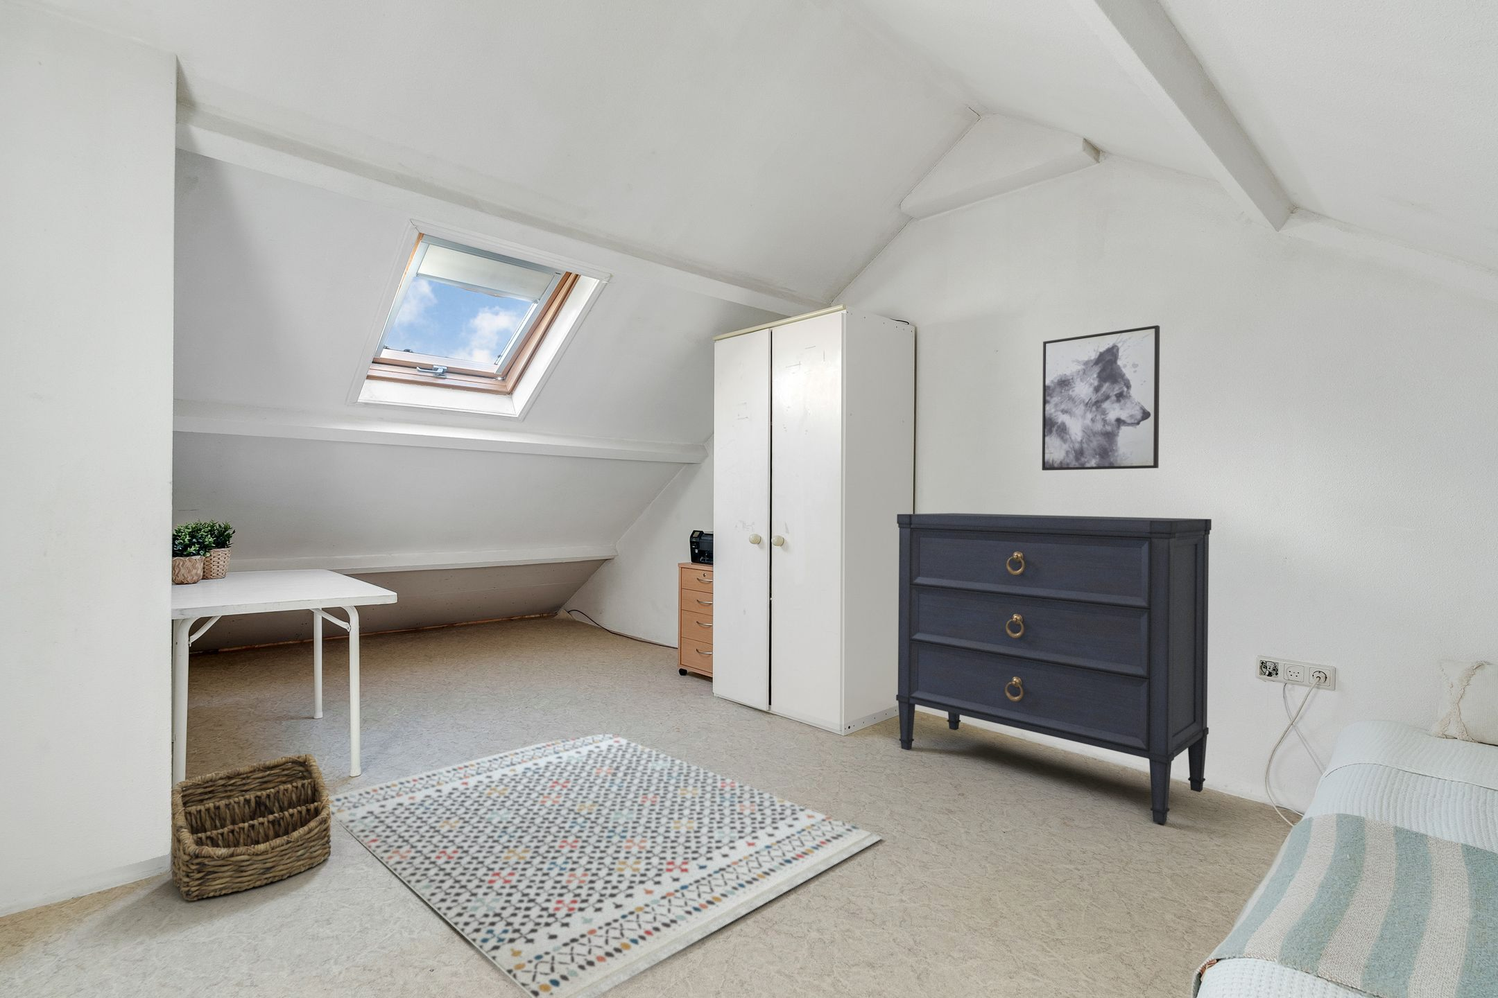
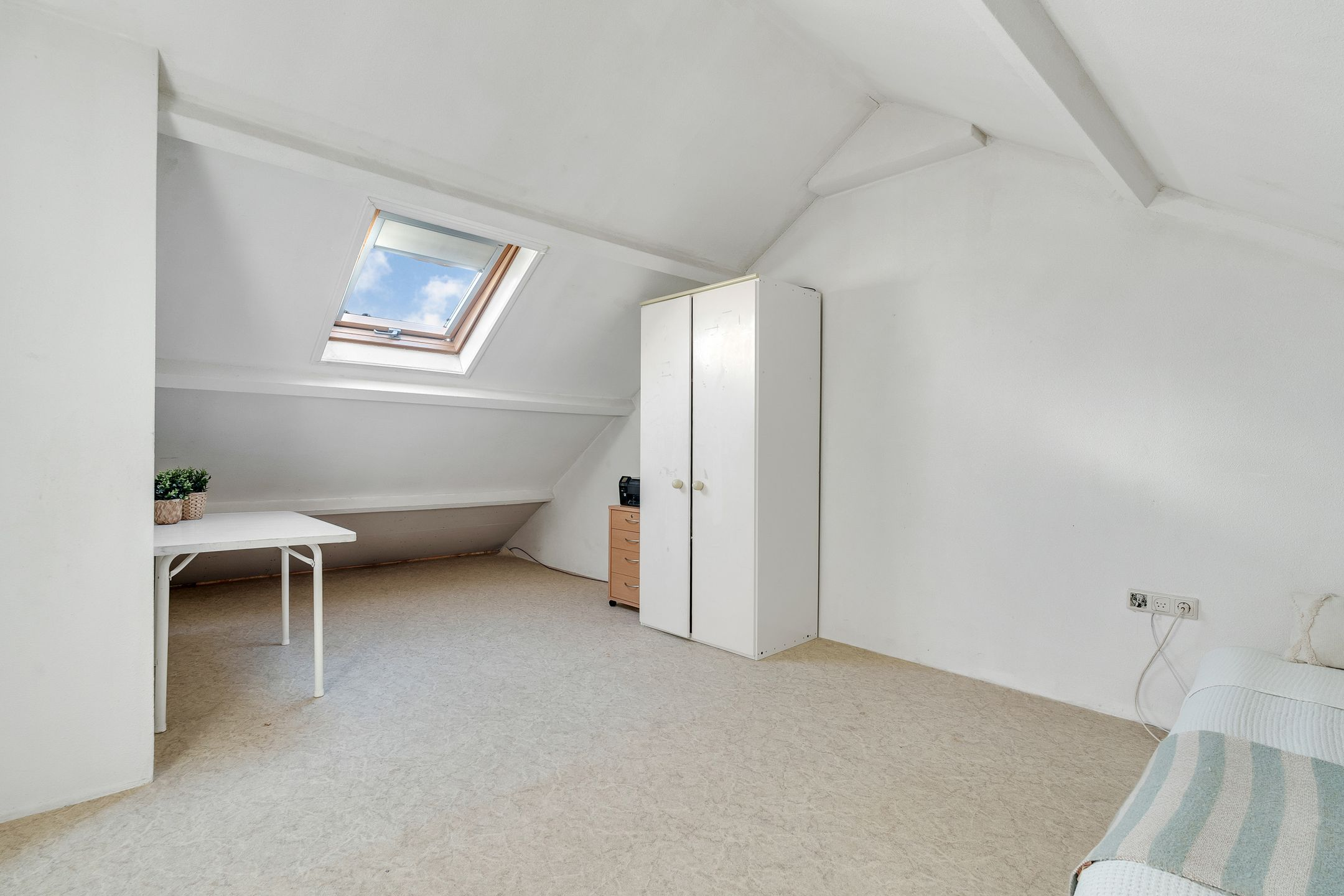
- basket (255, 823)
- dresser (1041, 642)
- wall art (1098, 401)
- rug (582, 816)
